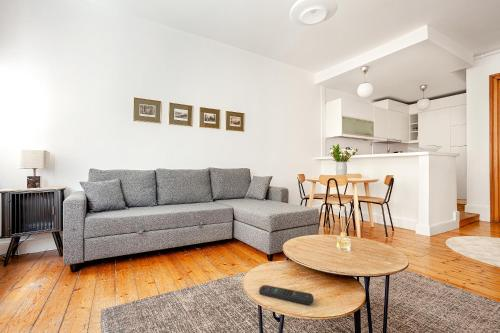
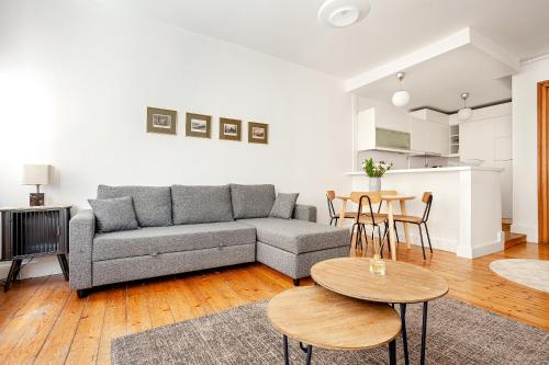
- remote control (285, 294)
